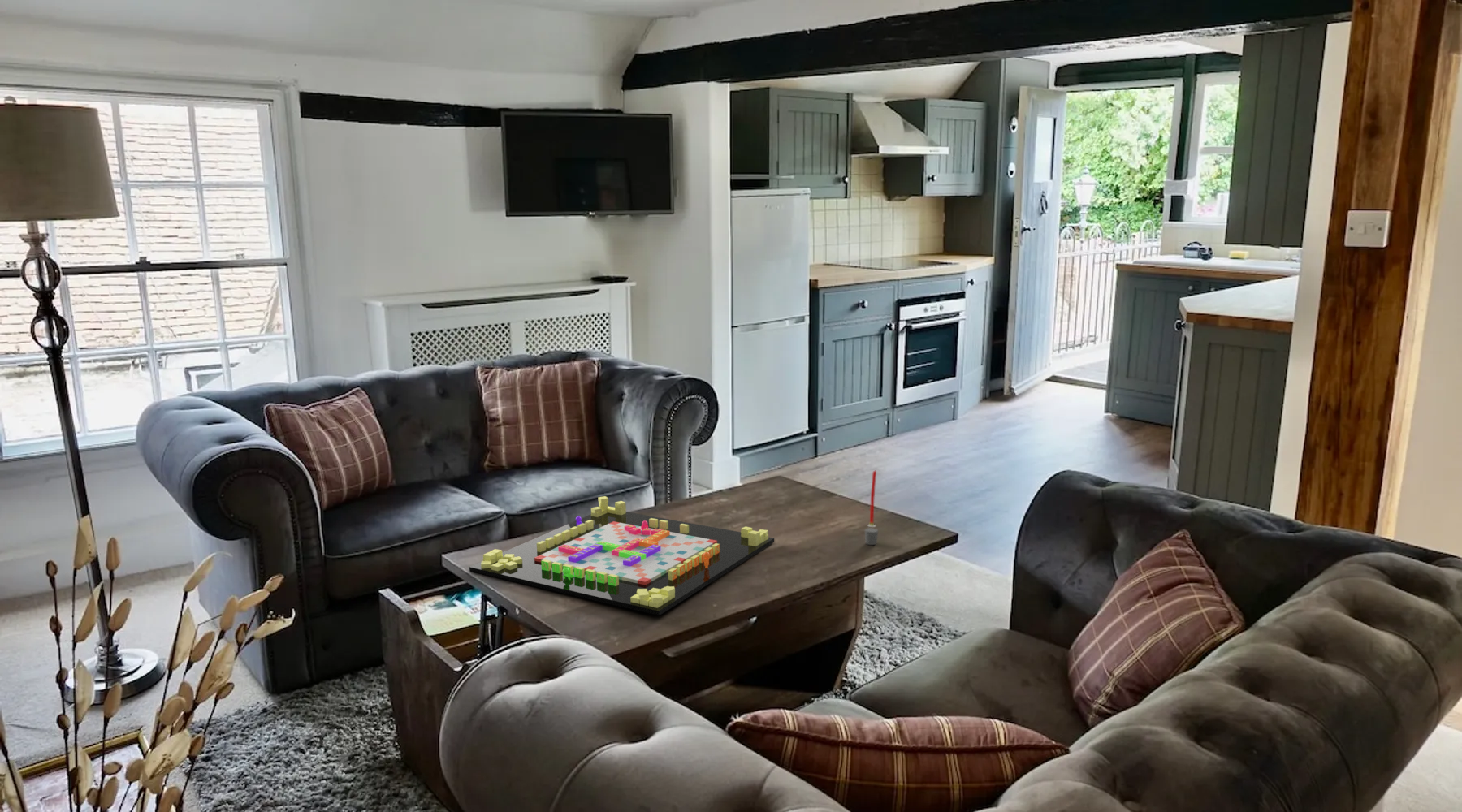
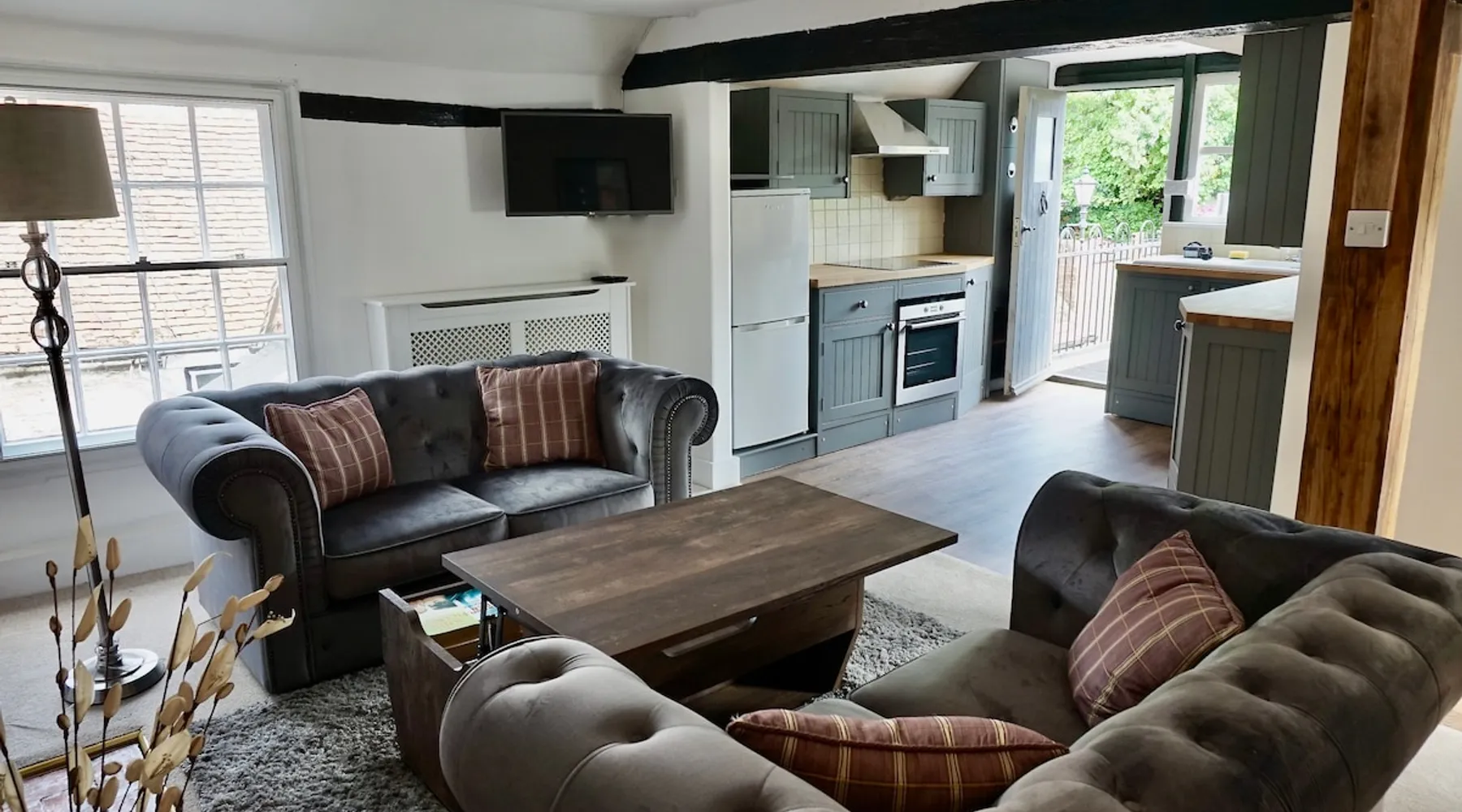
- candle (872, 507)
- gameboard (628, 546)
